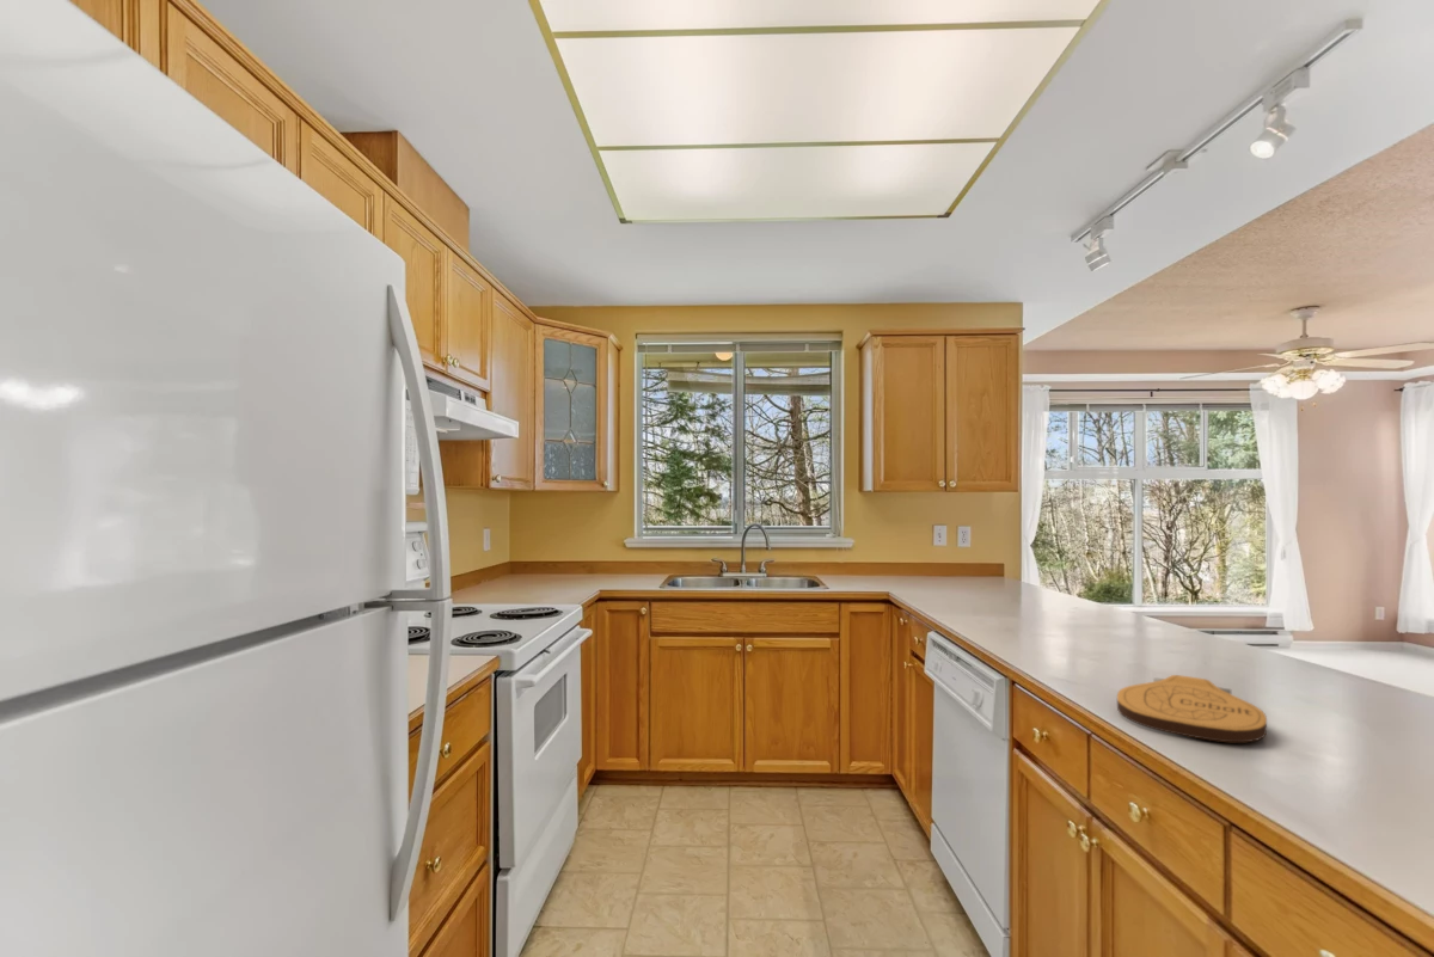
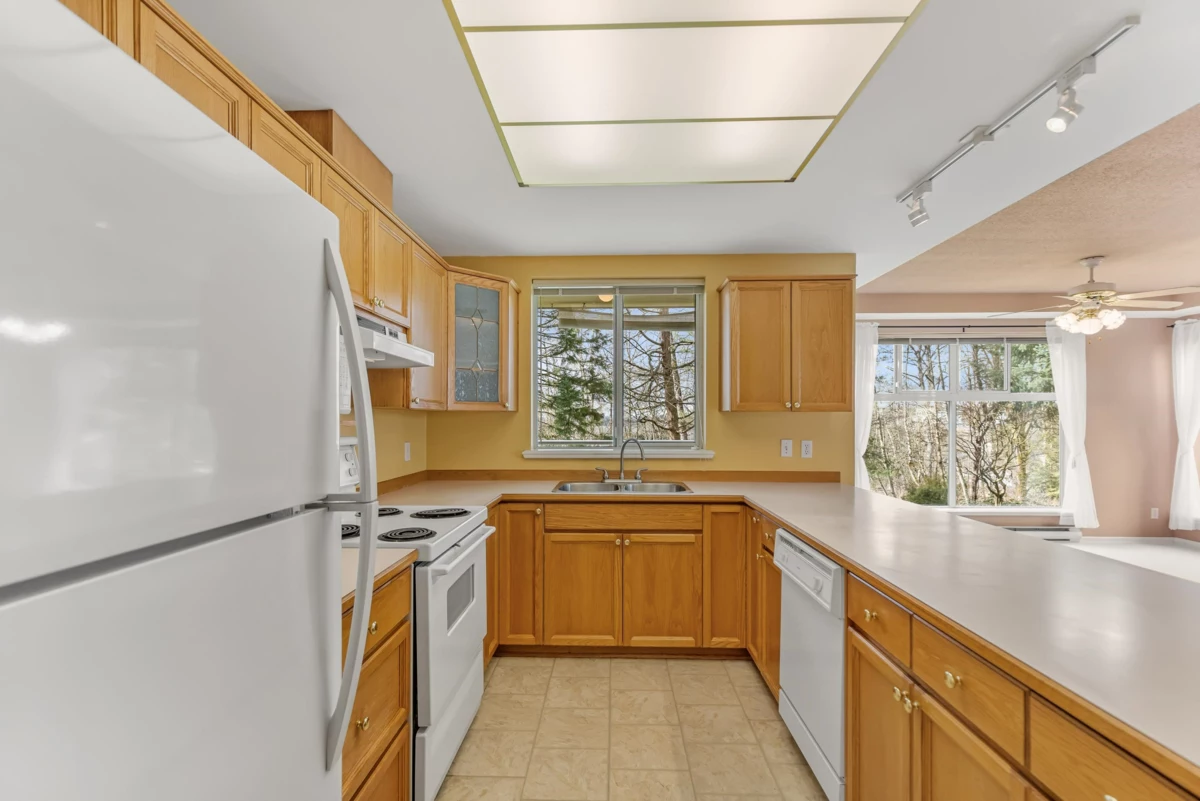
- key chain (1189, 697)
